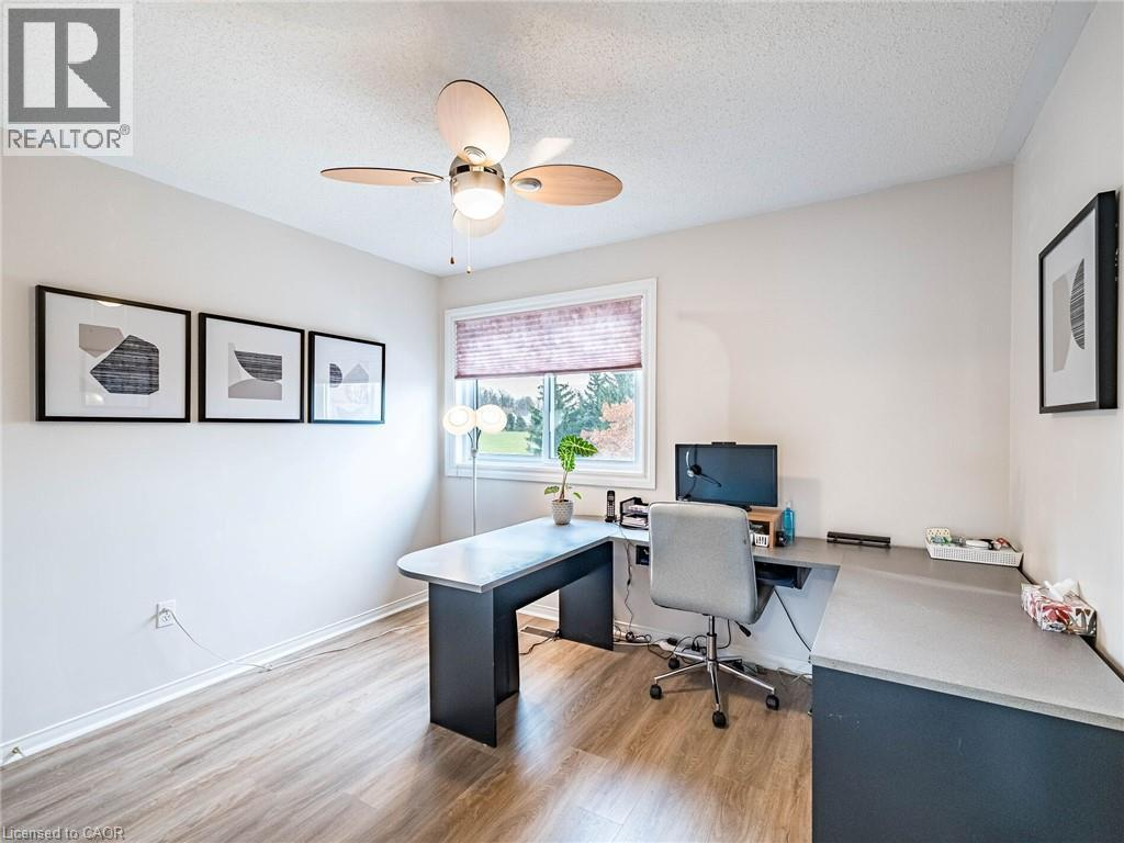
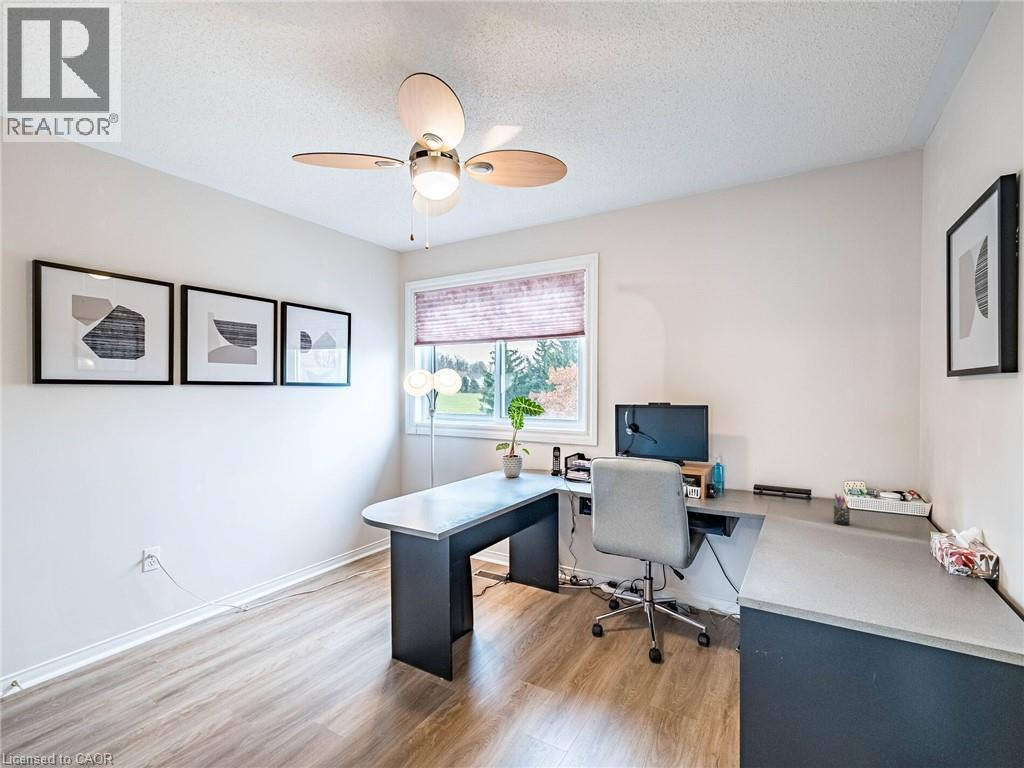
+ pen holder (839, 509)
